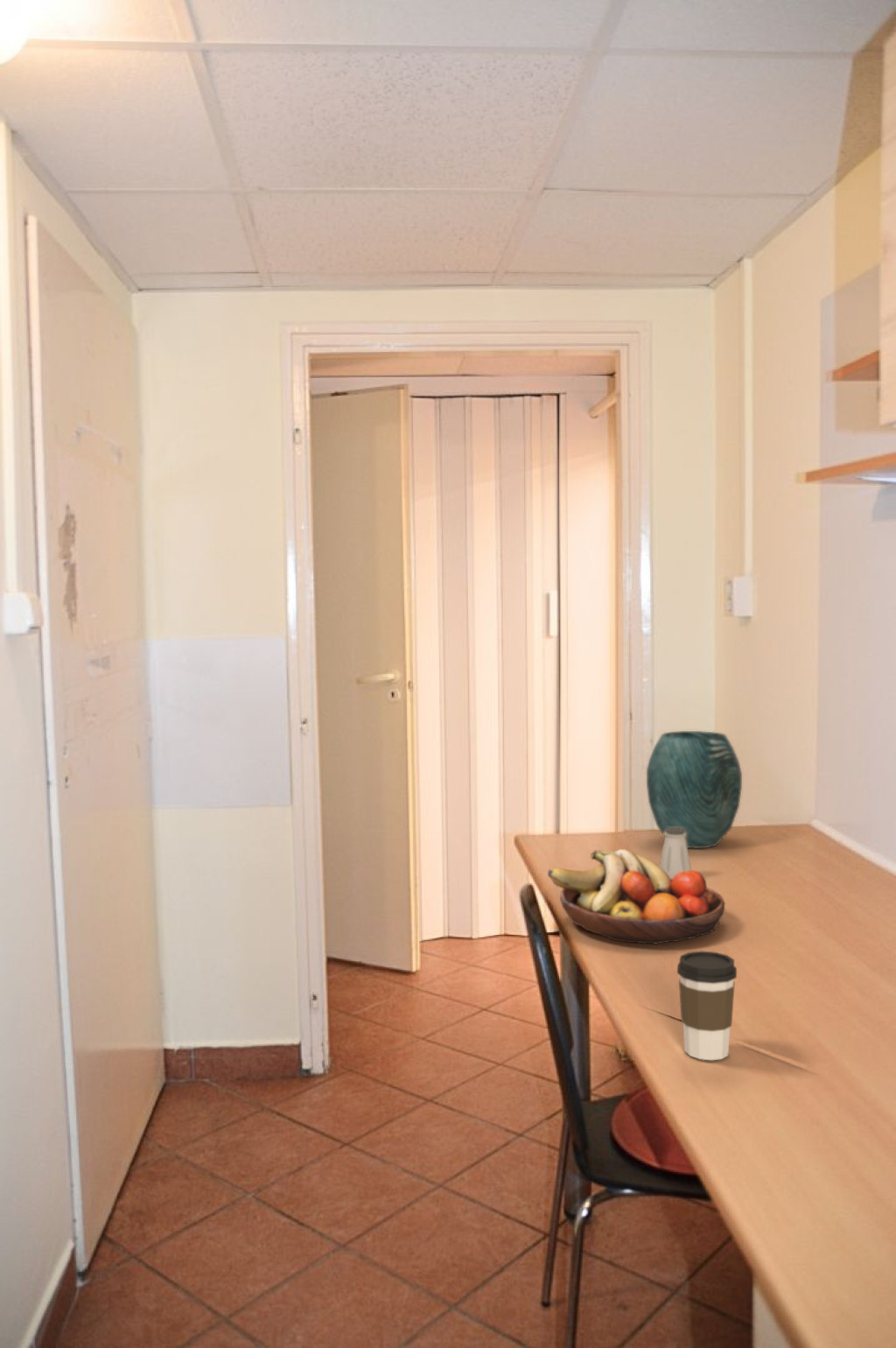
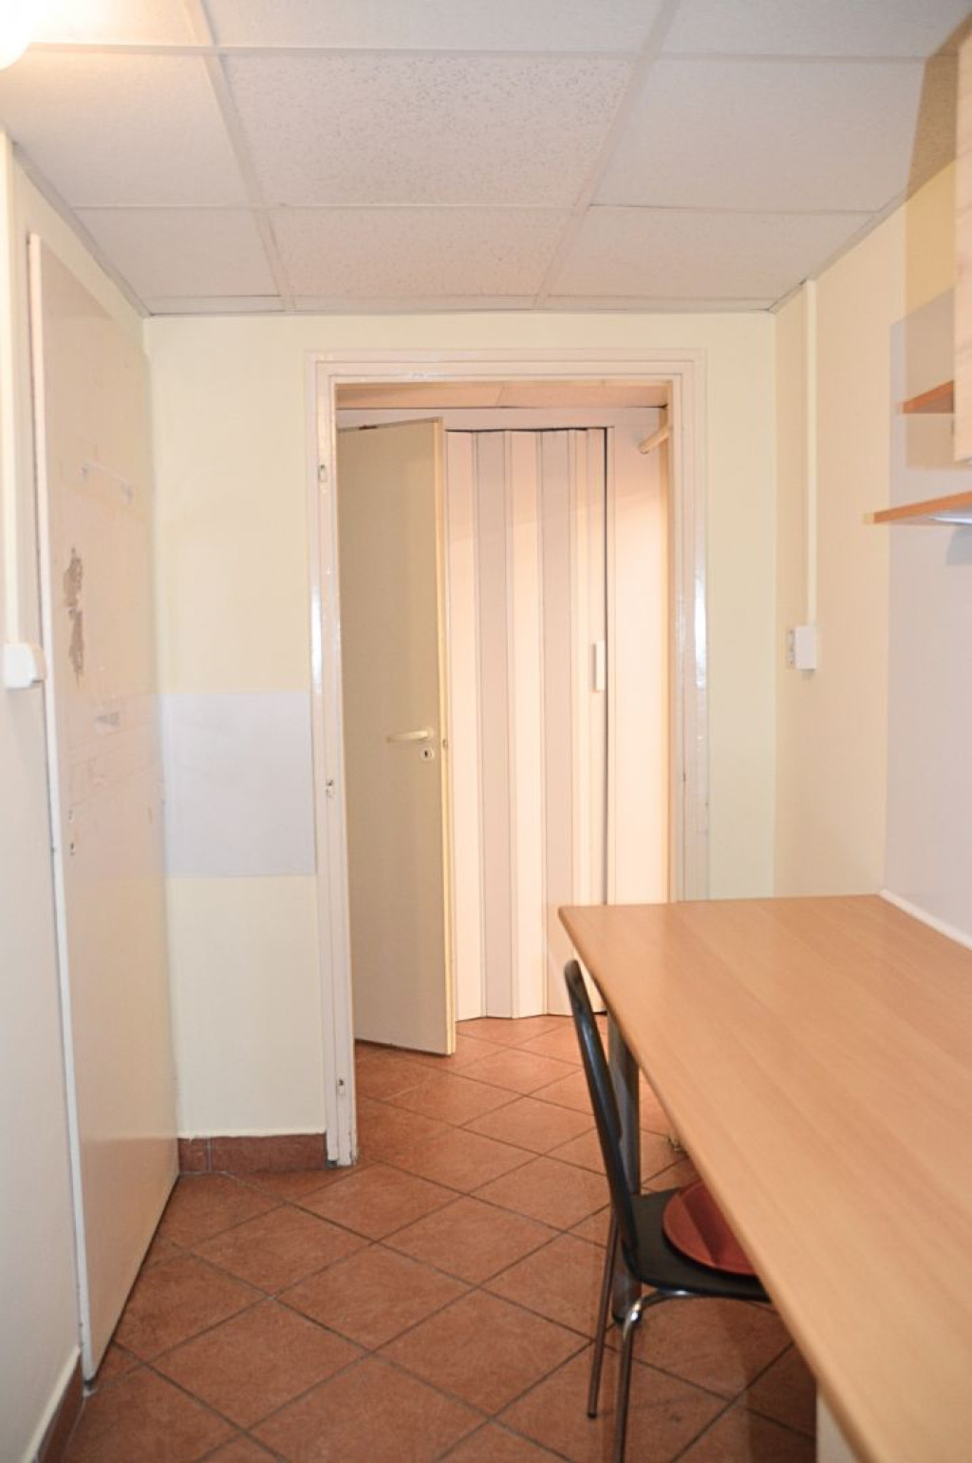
- coffee cup (706, 1005)
- saltshaker (675, 853)
- vase (693, 789)
- fruit bowl (640, 889)
